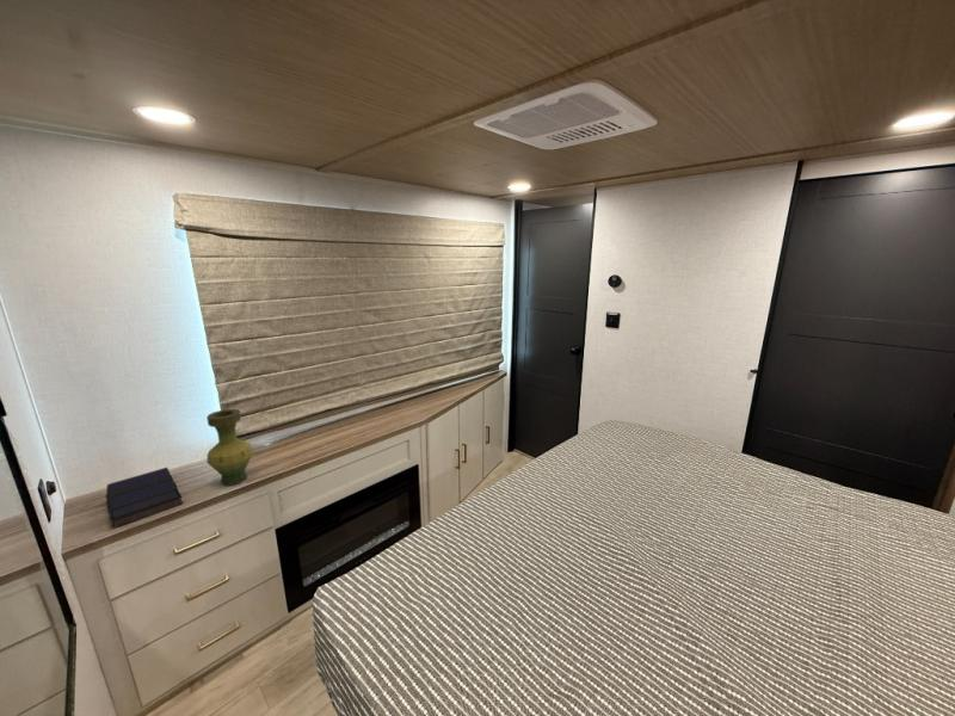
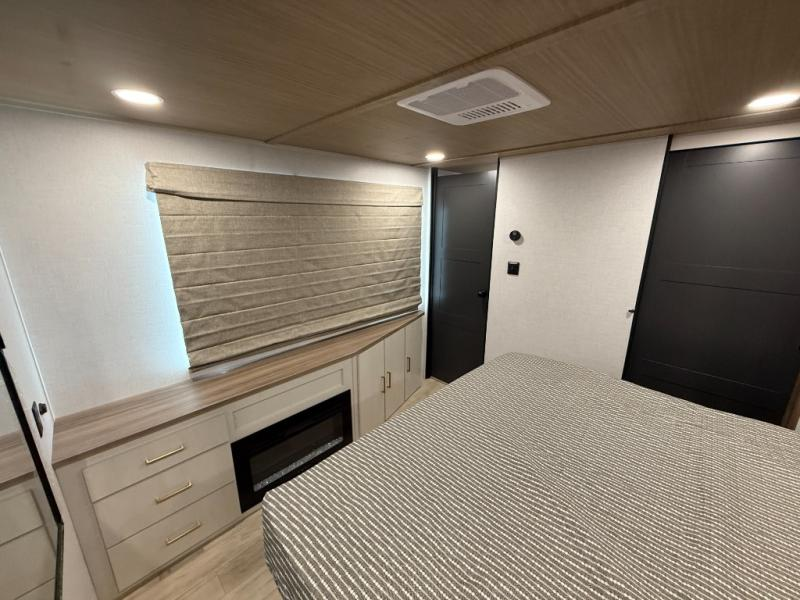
- vase (229, 446)
- book (142, 494)
